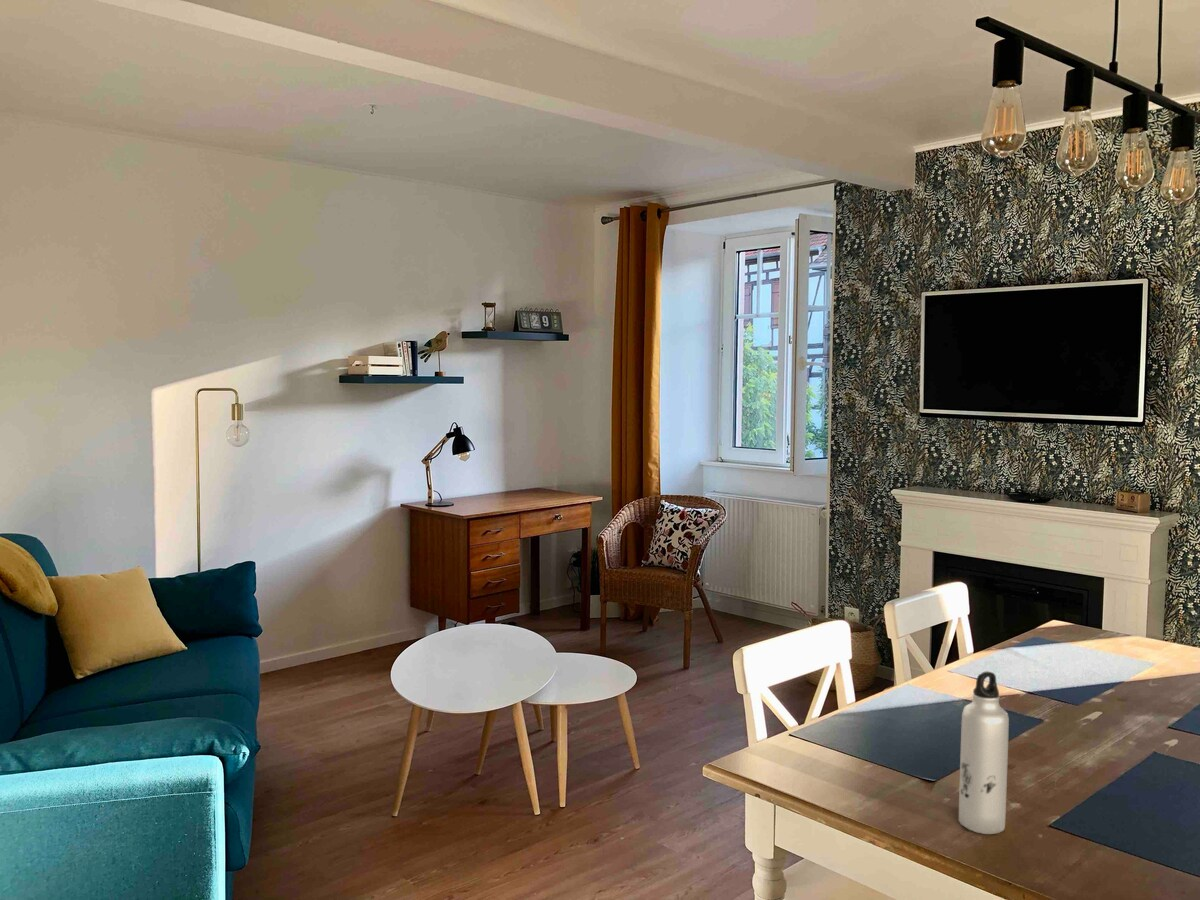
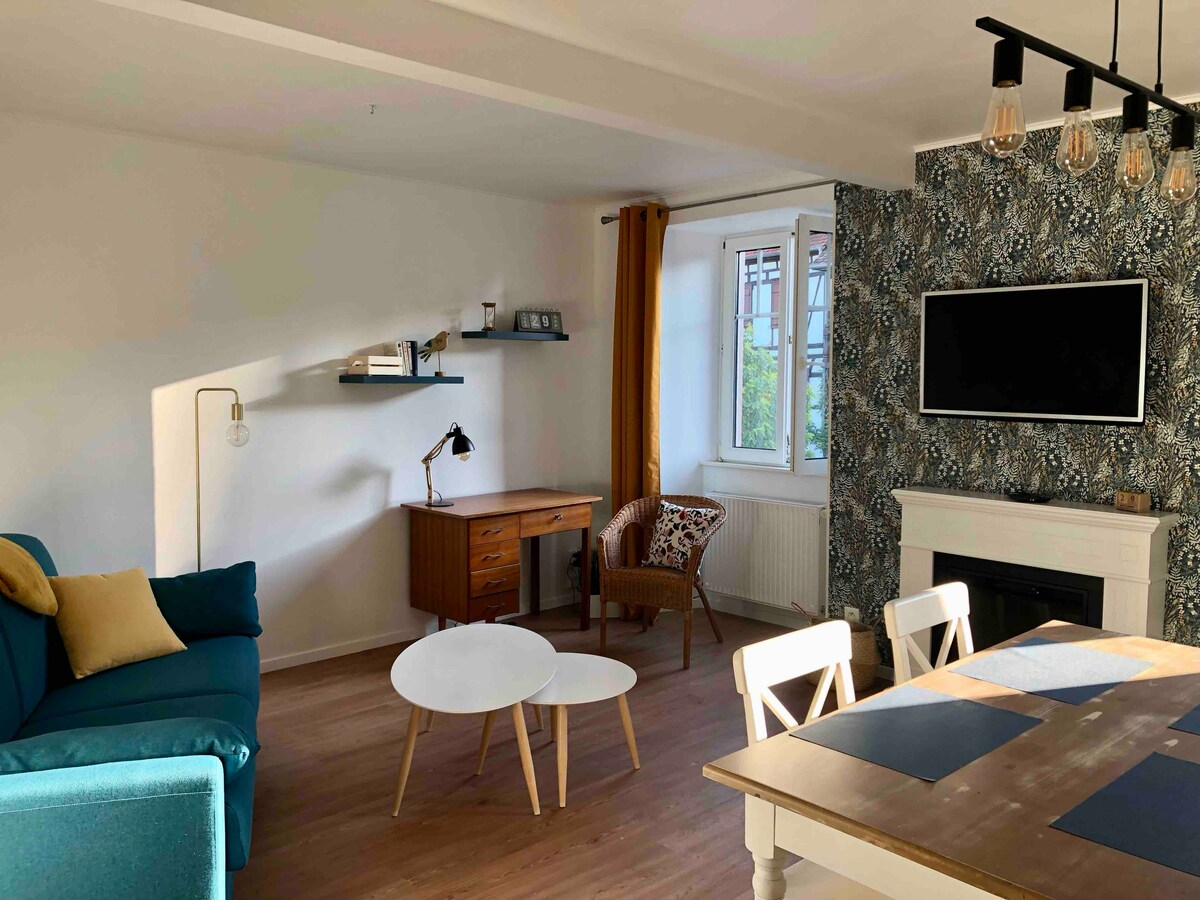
- water bottle (984, 749)
